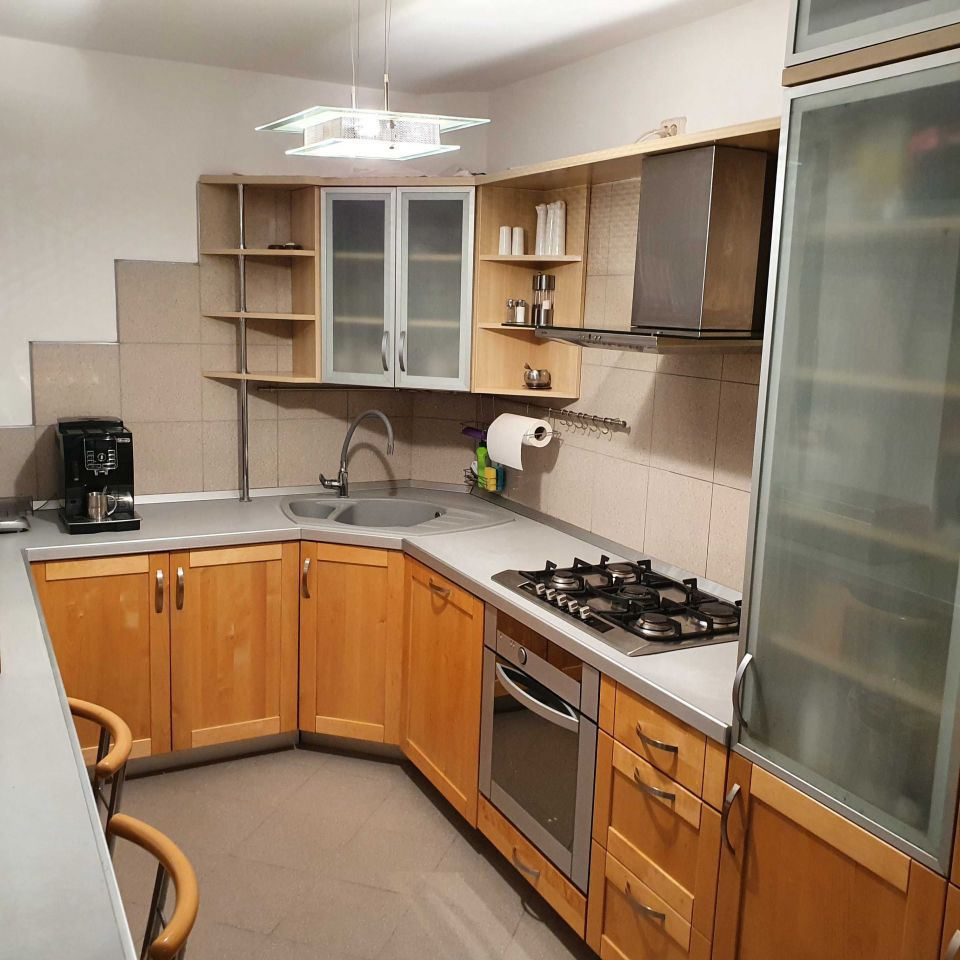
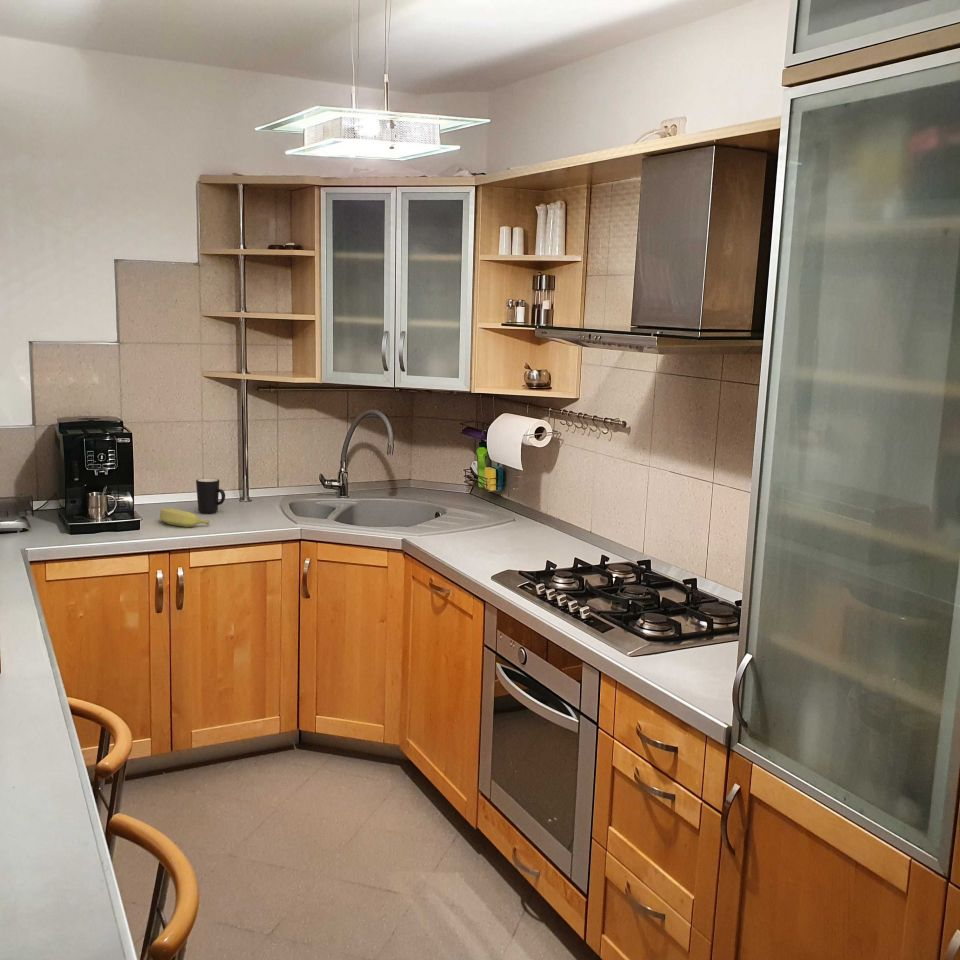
+ banana (184, 515)
+ mug (211, 496)
